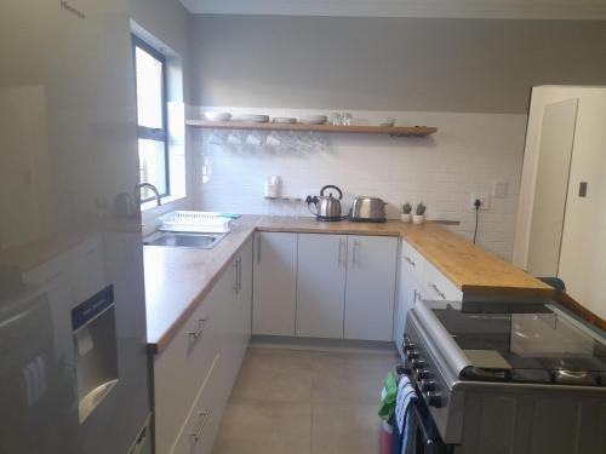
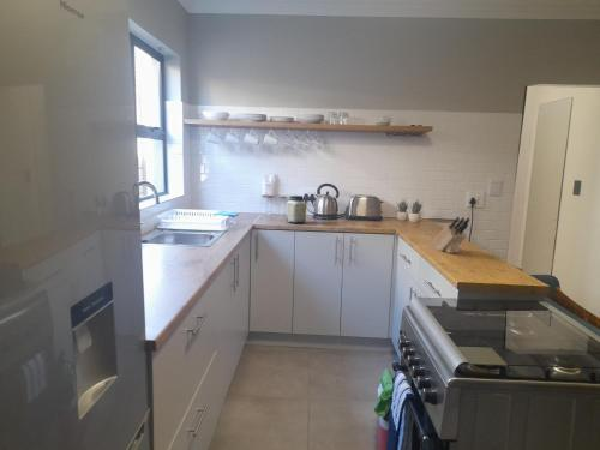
+ knife block (449, 233)
+ jar (295, 209)
